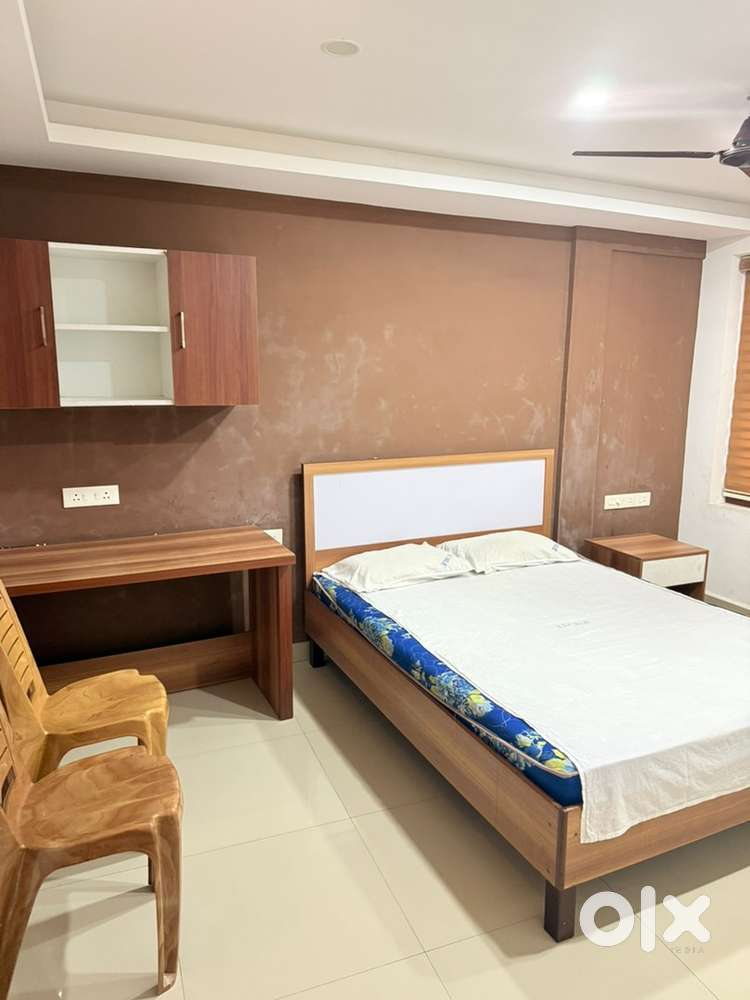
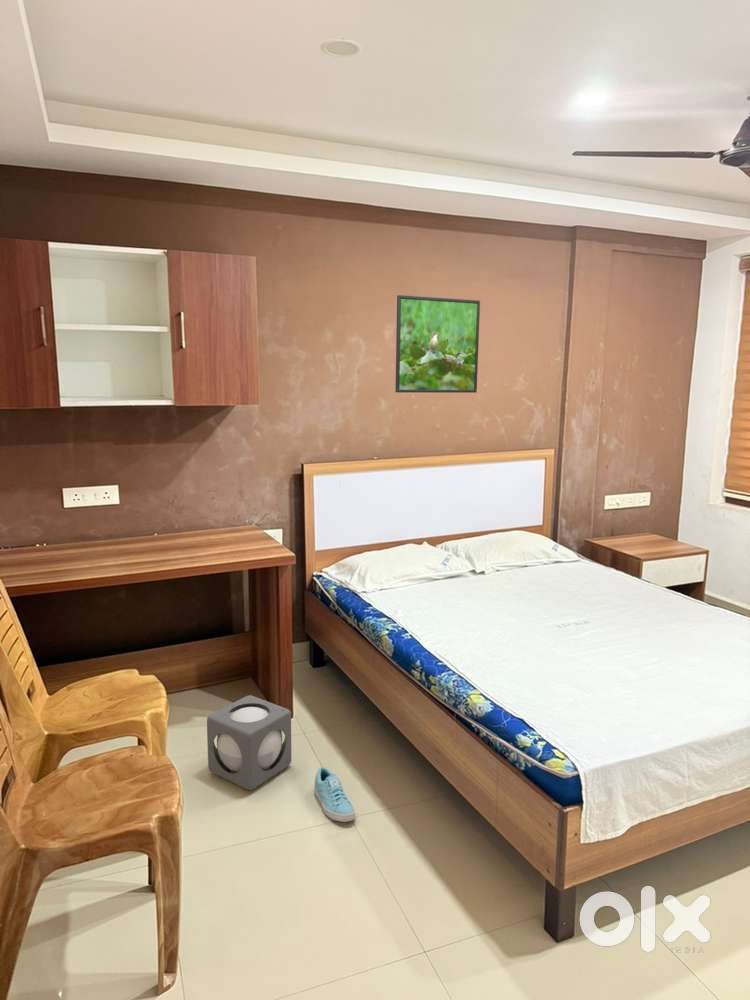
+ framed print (438, 345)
+ sneaker (332, 792)
+ speaker (249, 740)
